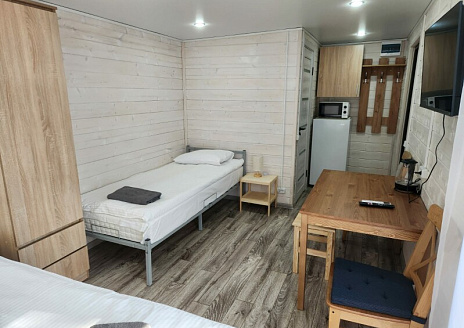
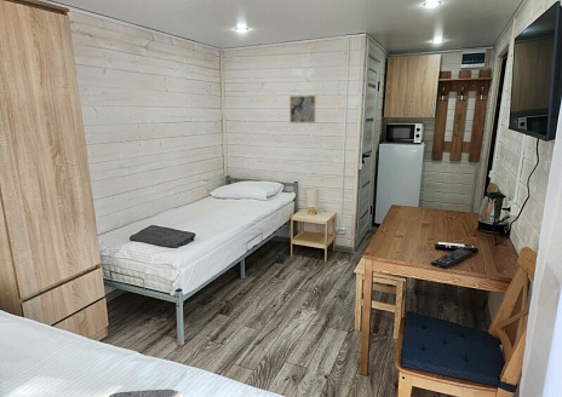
+ wall art (302, 109)
+ remote control (452, 258)
